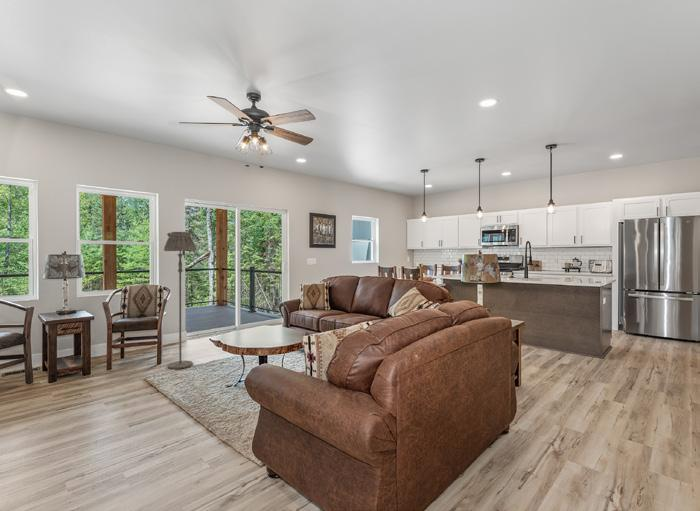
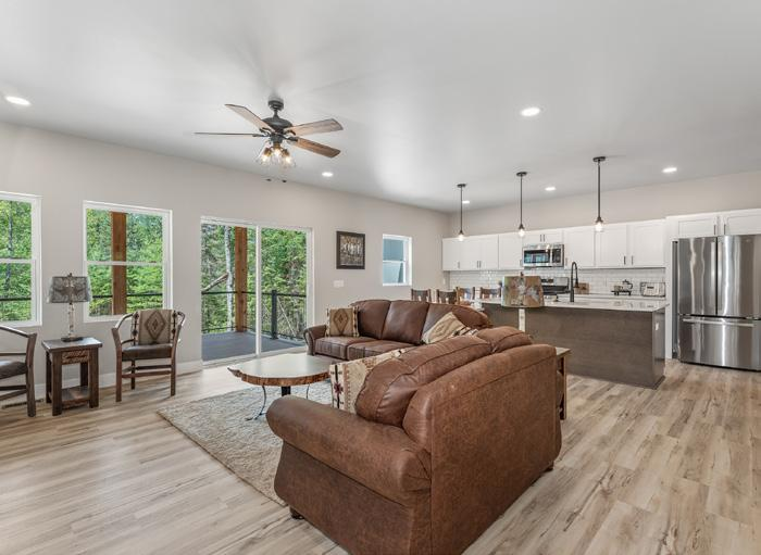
- floor lamp (180, 298)
